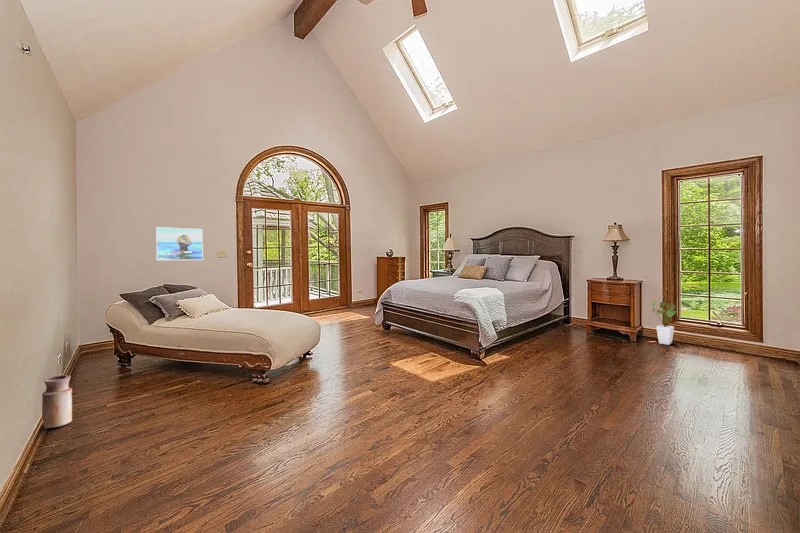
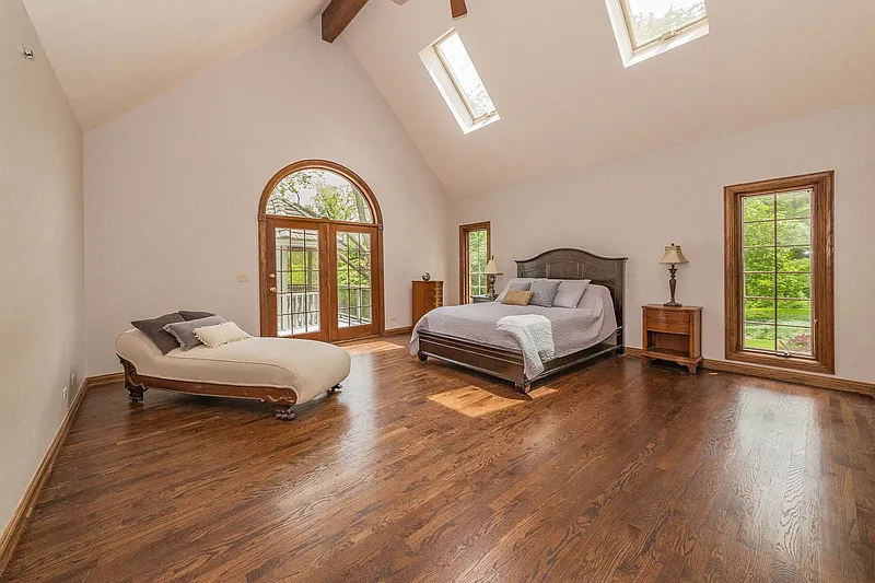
- house plant (668, 321)
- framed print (180, 244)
- vase (57, 400)
